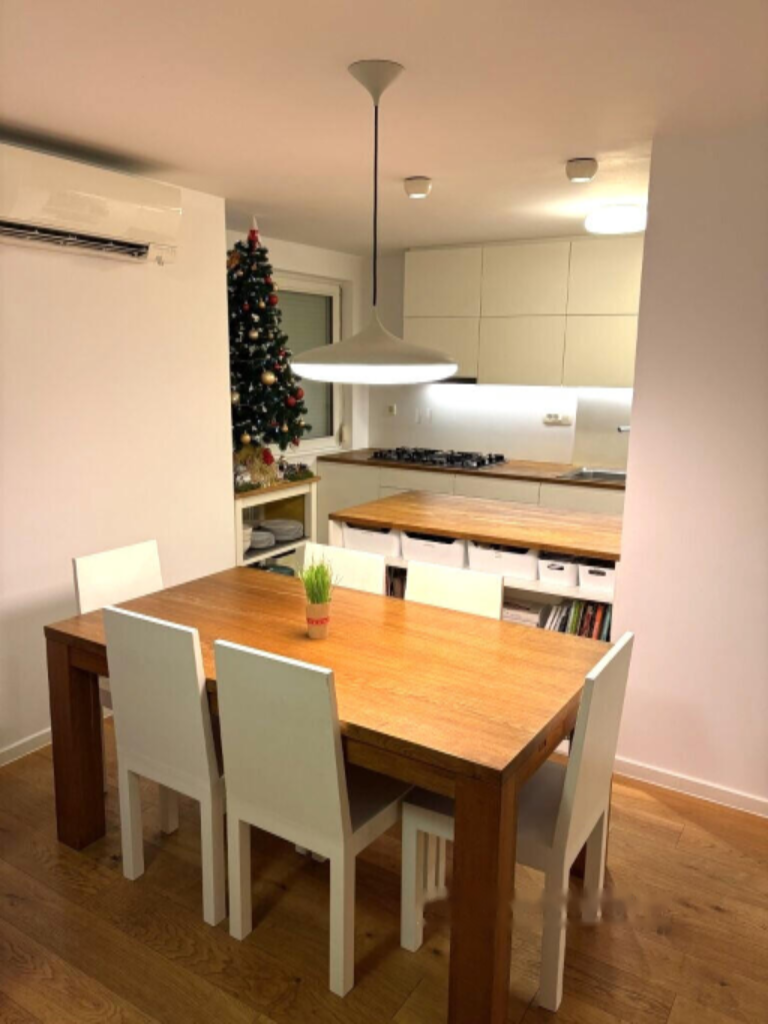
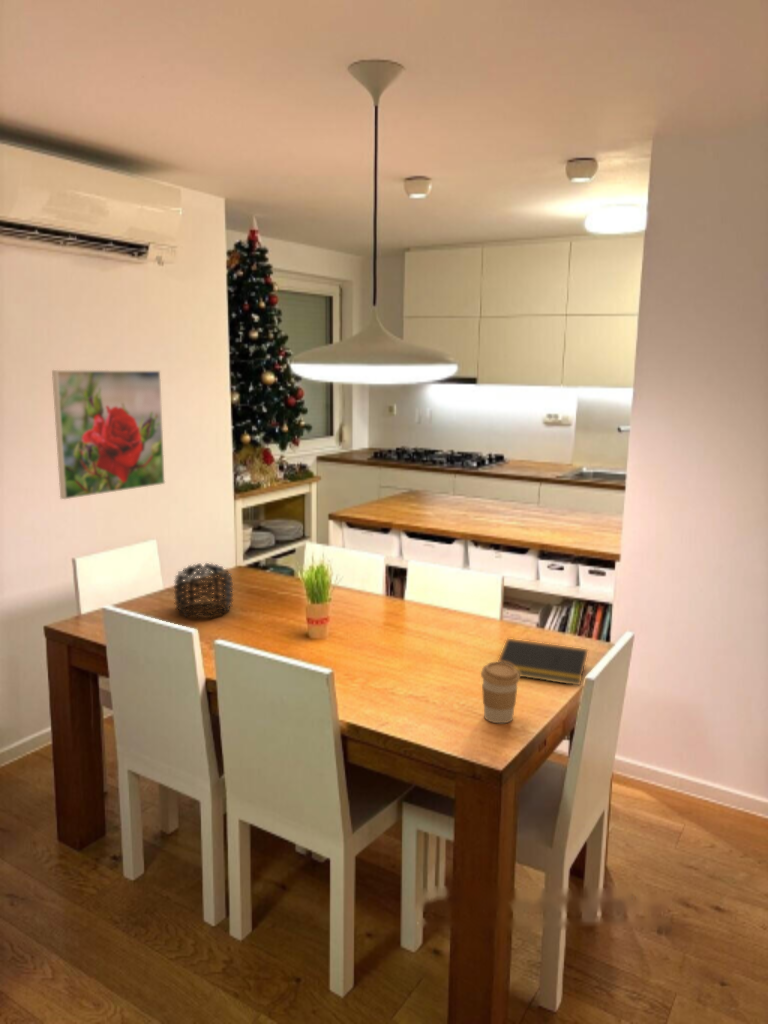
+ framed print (112, 431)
+ notepad (541, 660)
+ coffee cup (499, 691)
+ decorative ball (203, 588)
